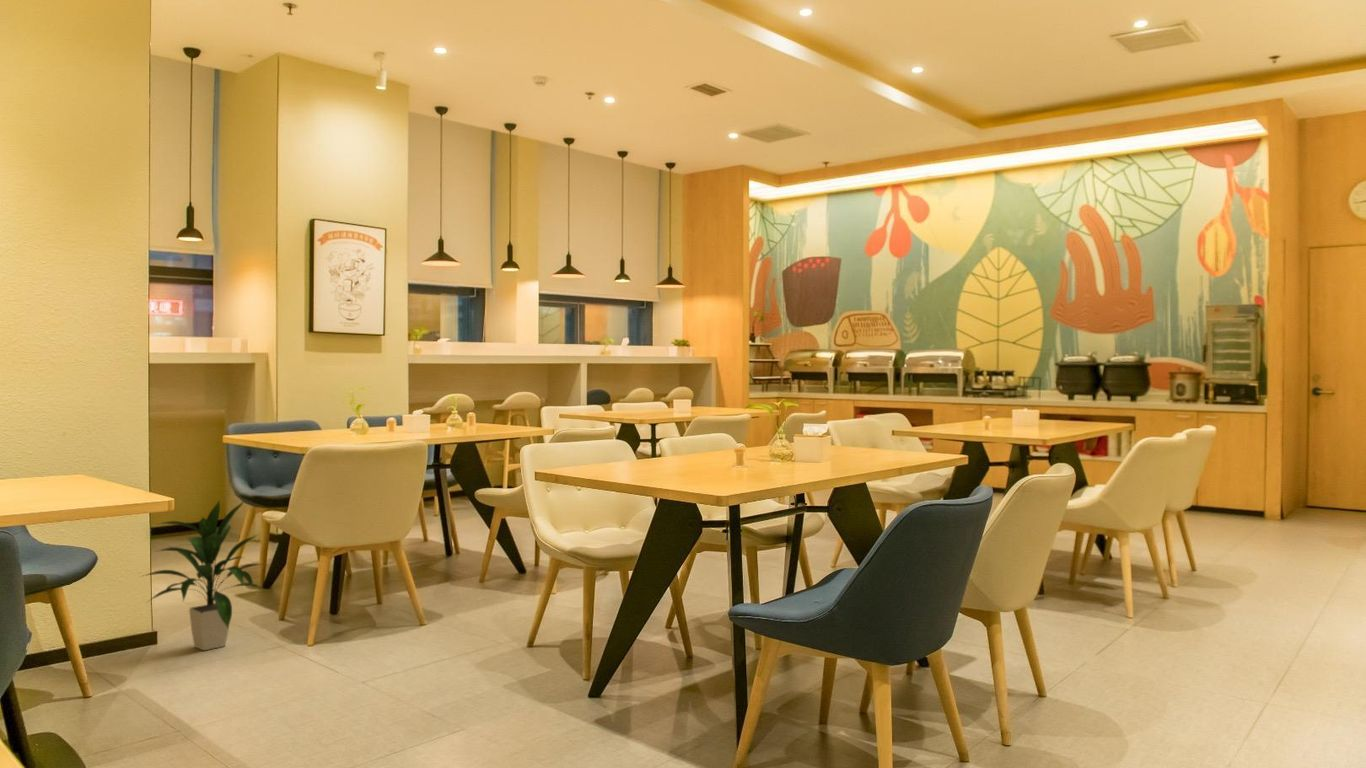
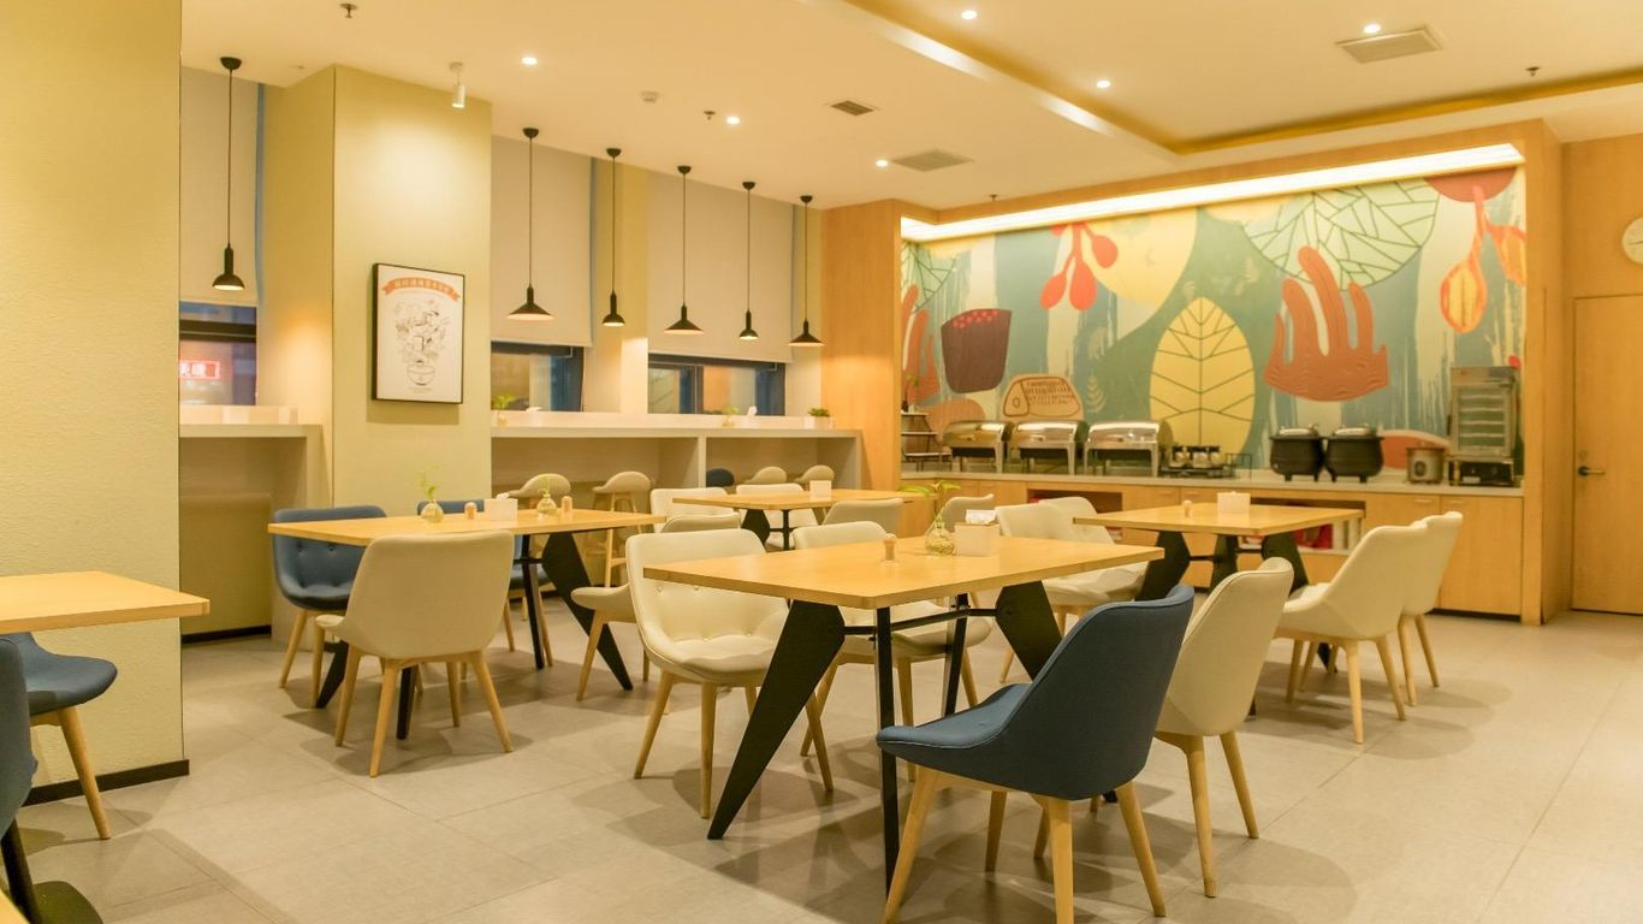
- indoor plant (209, 574)
